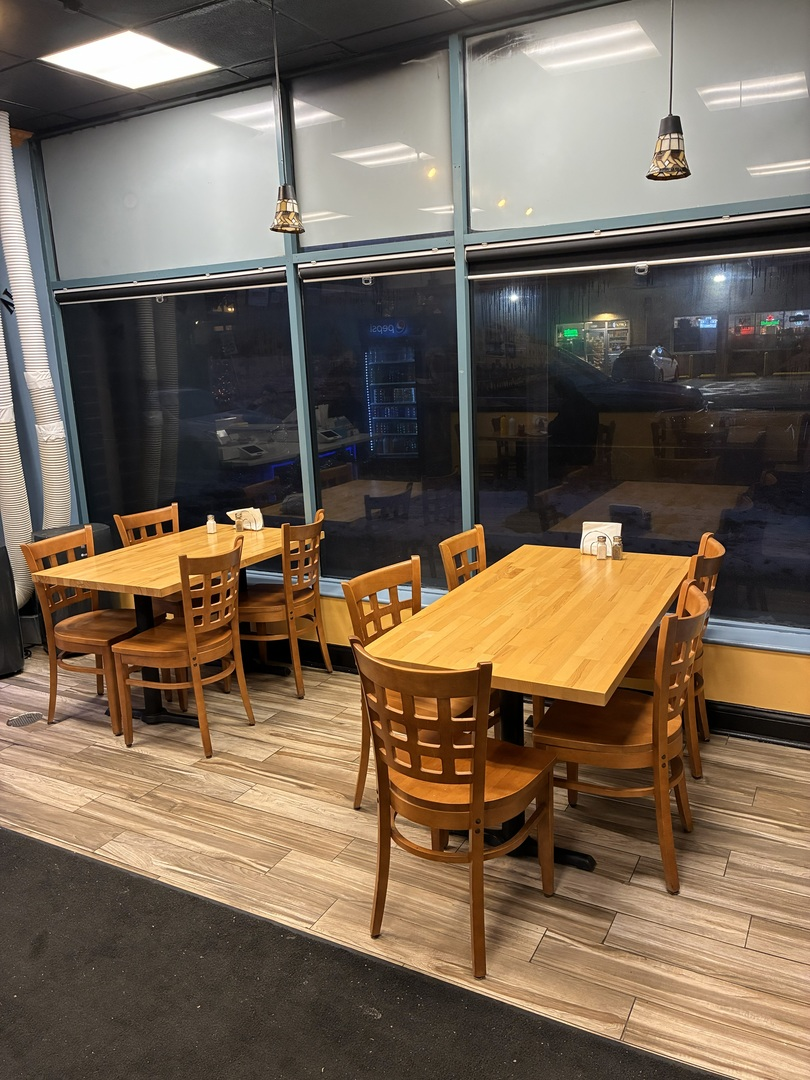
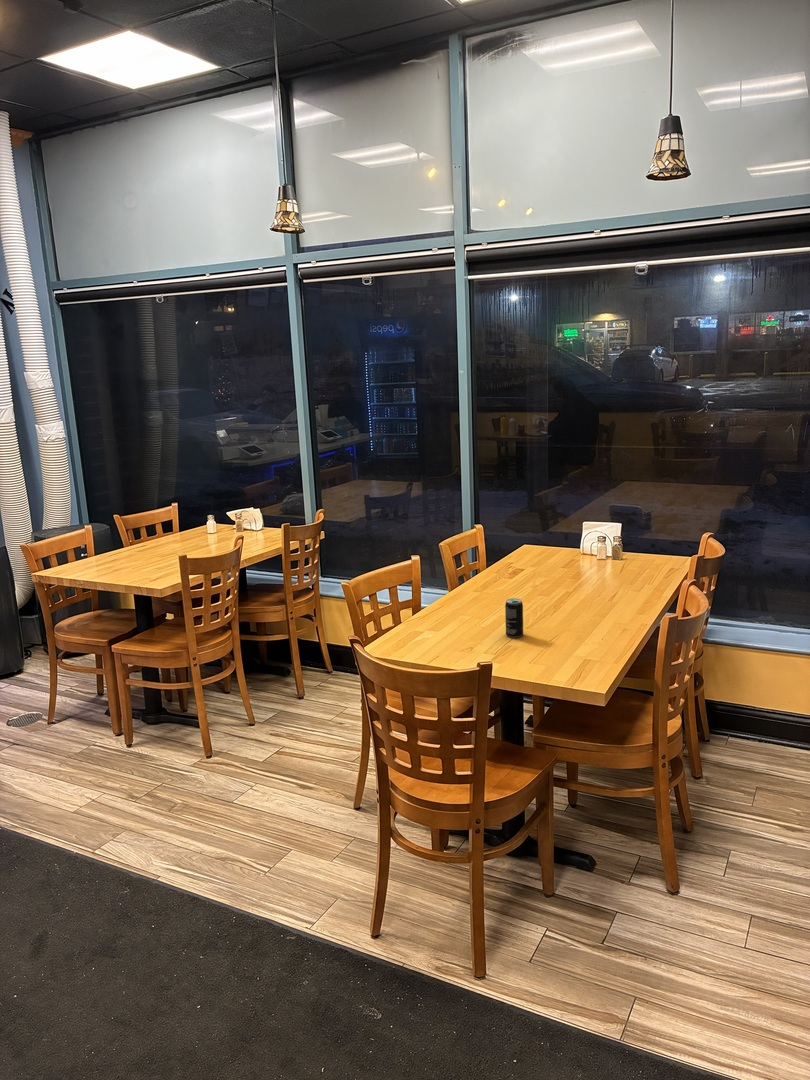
+ beverage can (514, 617)
